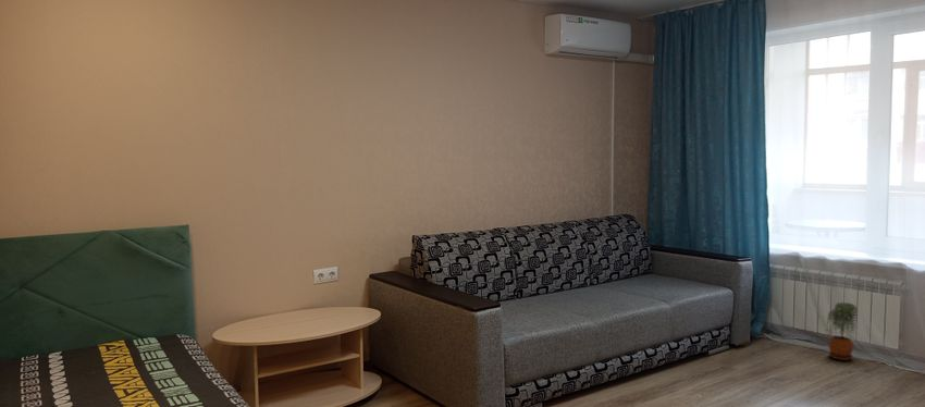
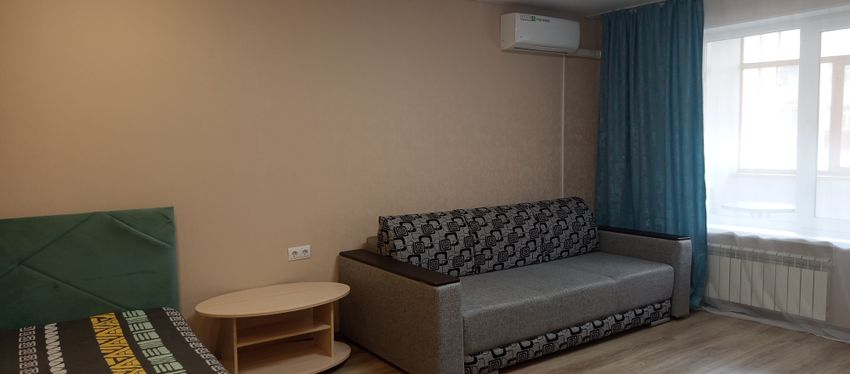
- potted plant (841, 330)
